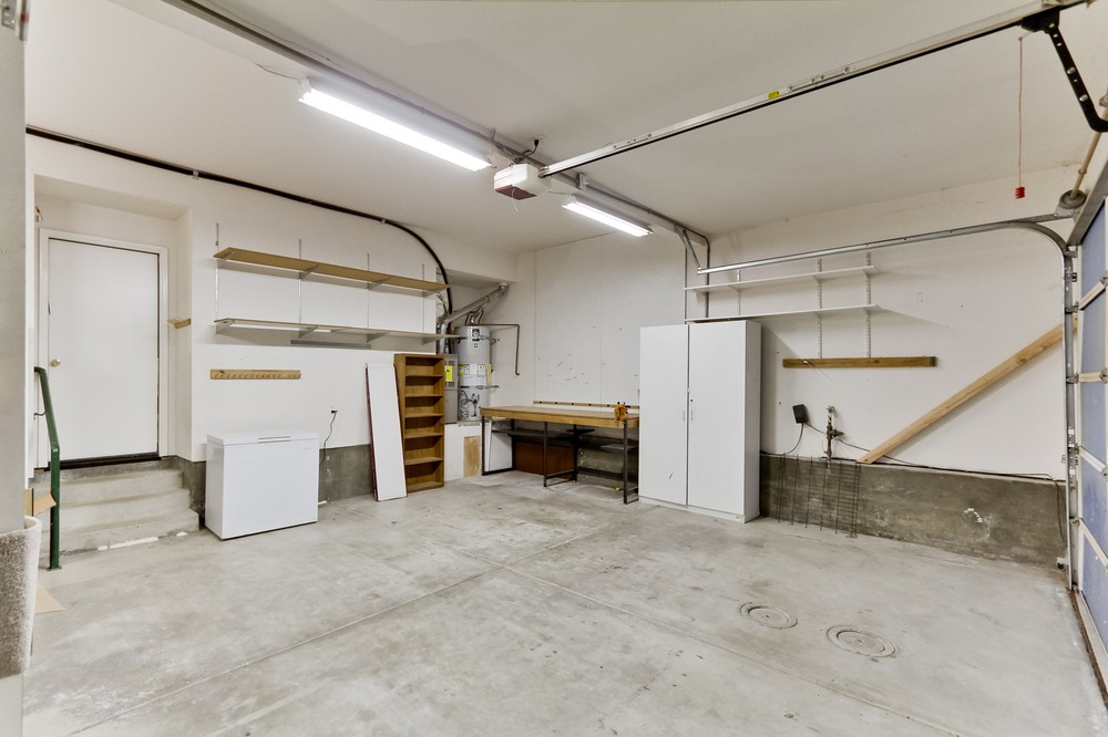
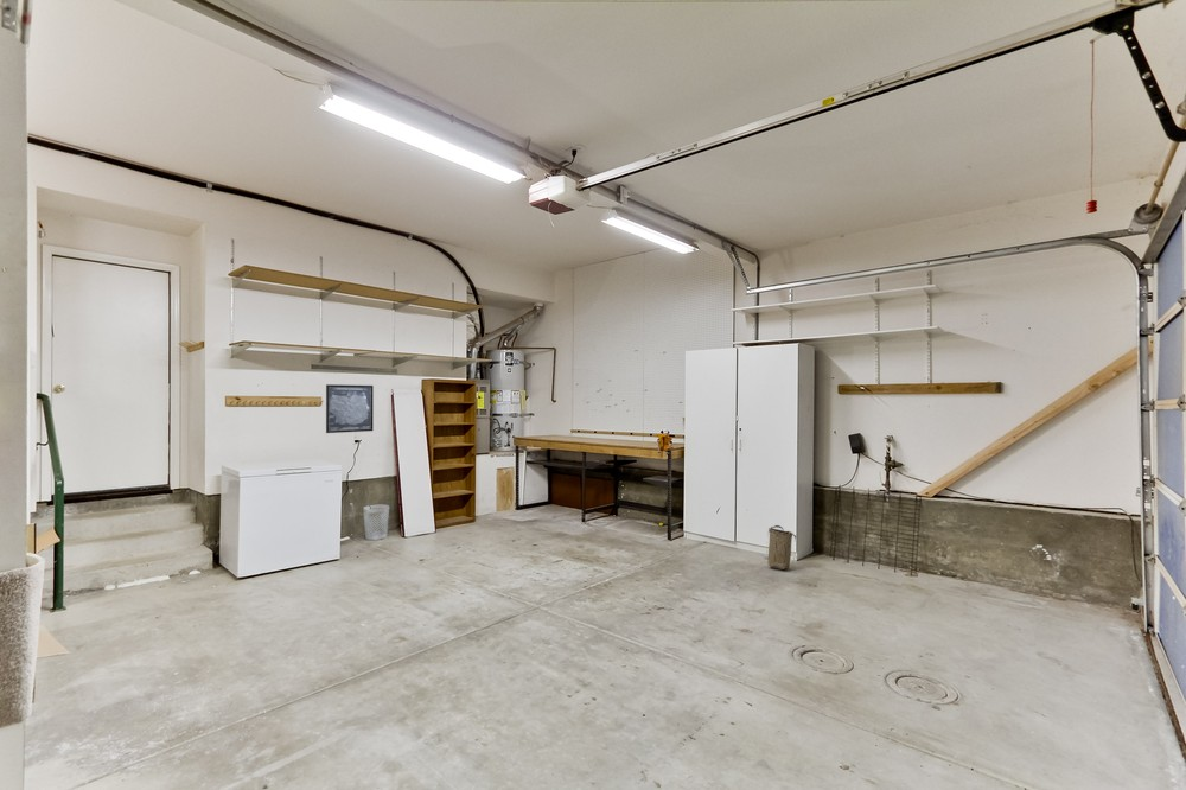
+ wall art (350, 408)
+ basket (780, 547)
+ wastebasket (375, 521)
